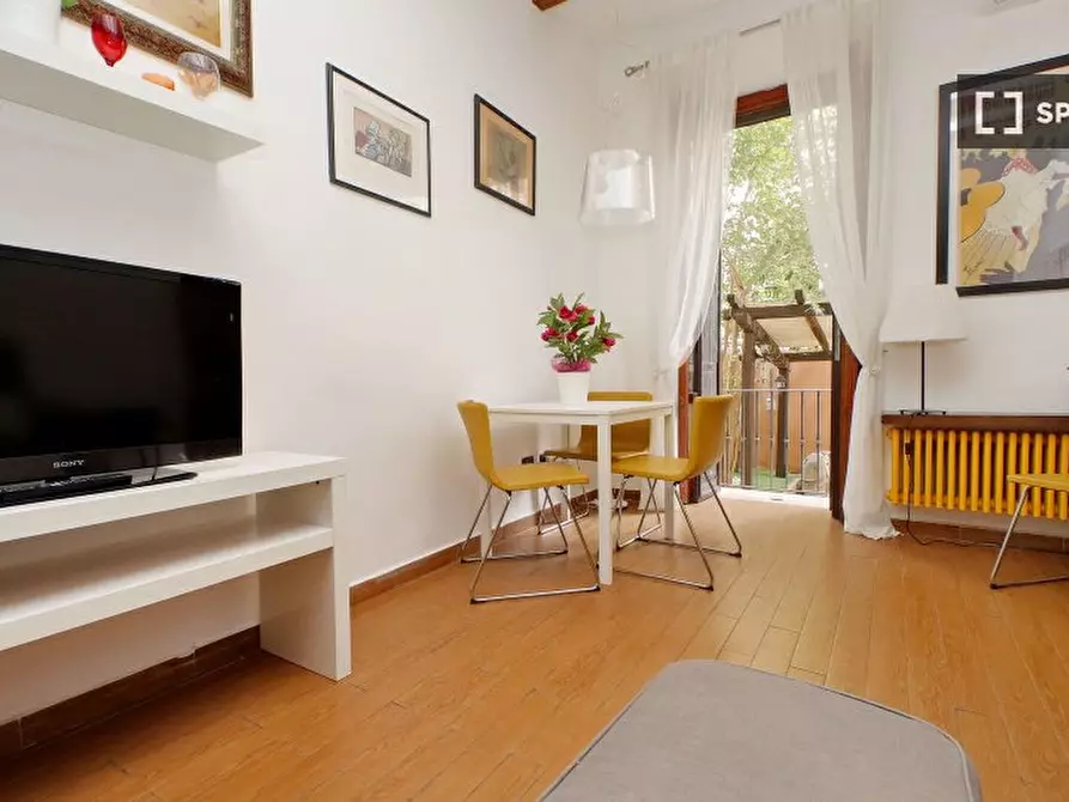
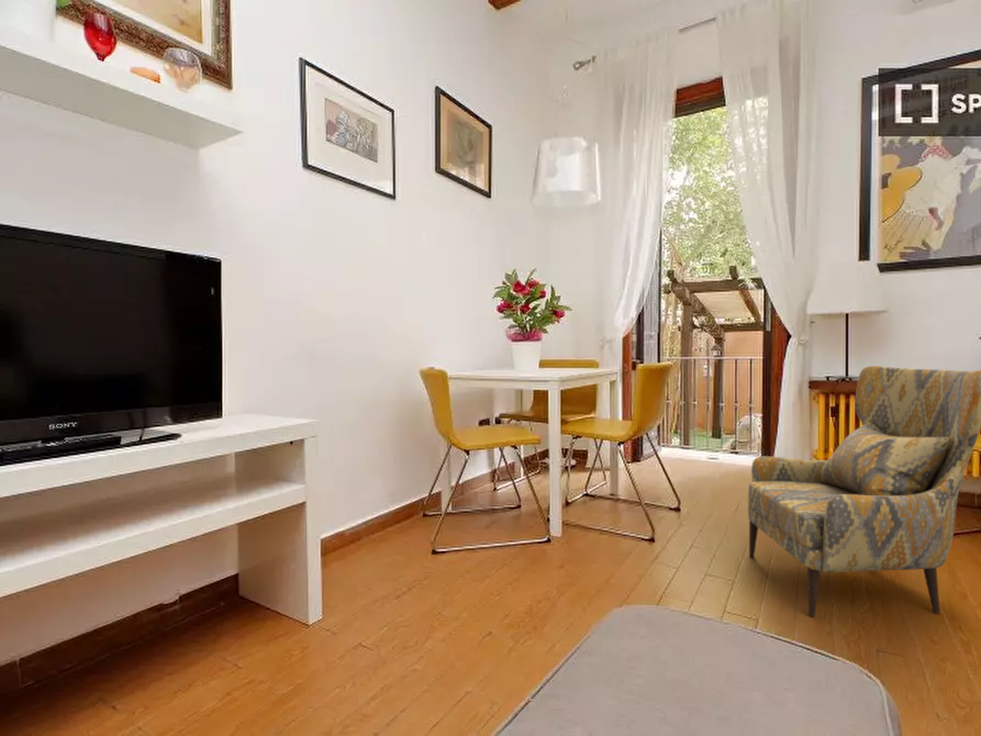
+ armchair (857, 477)
